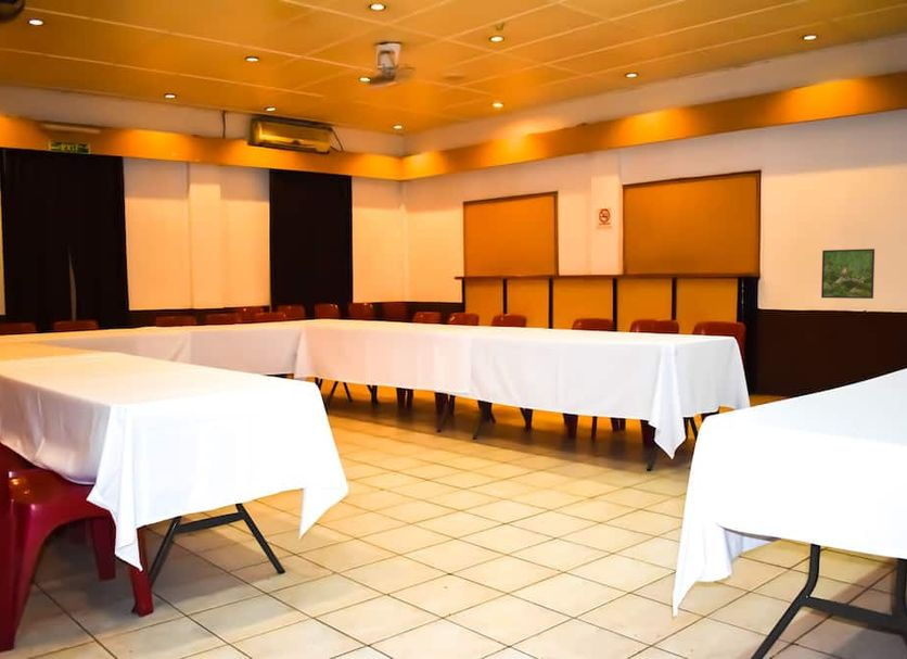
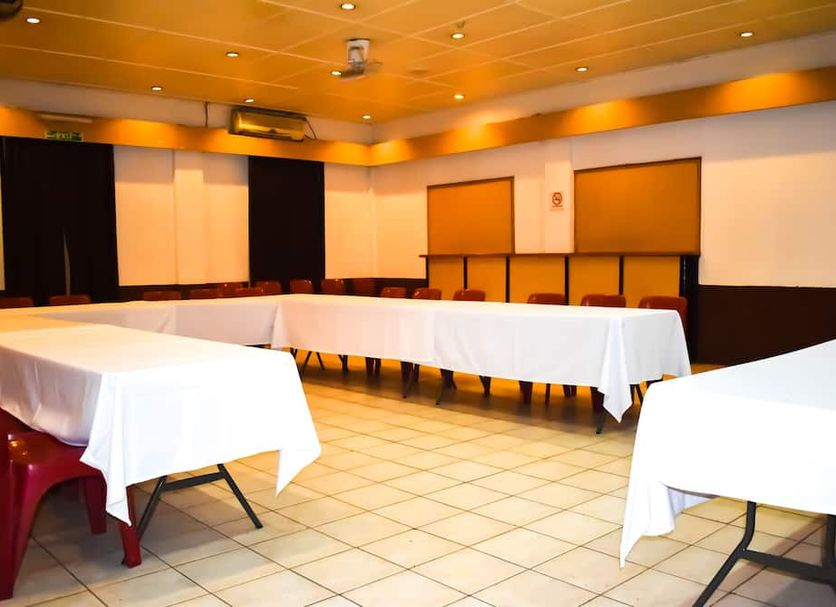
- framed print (847, 274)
